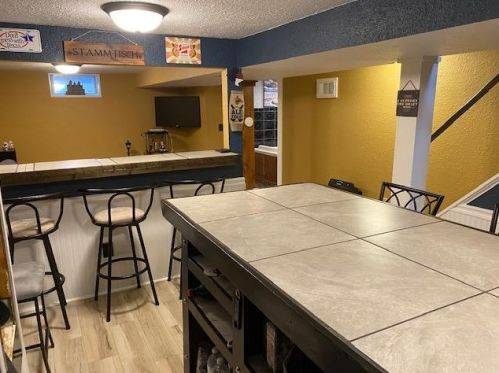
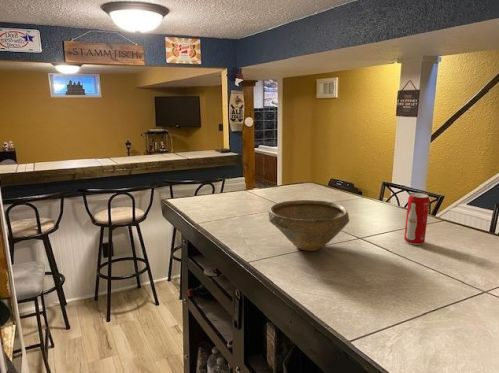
+ bowl (308, 227)
+ beverage can (416, 218)
